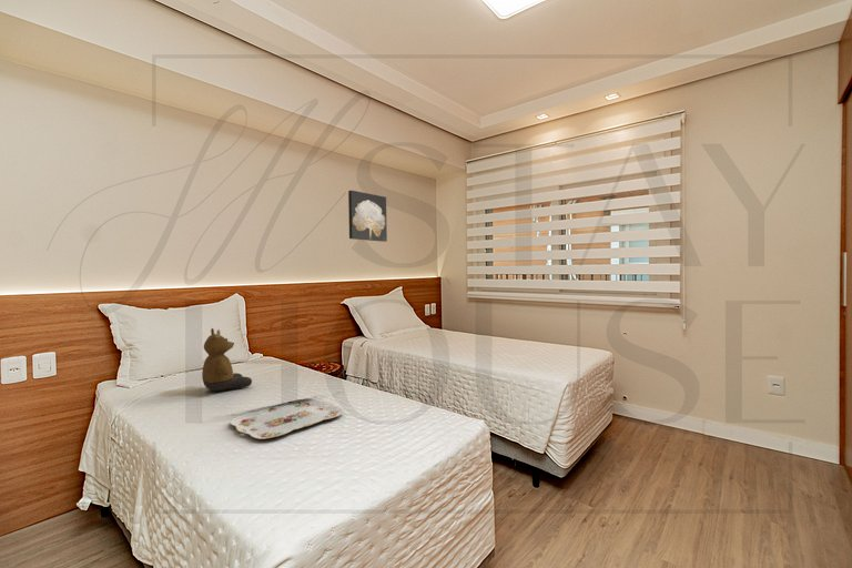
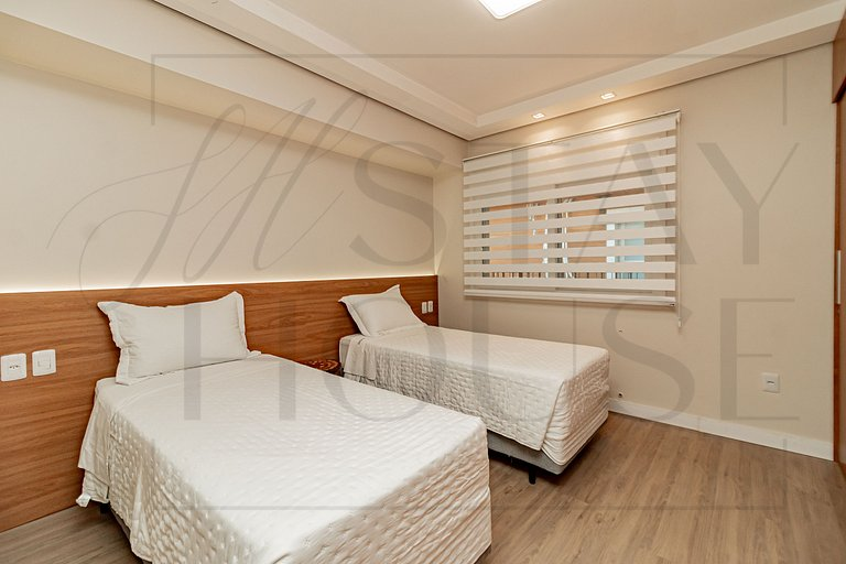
- serving tray (288, 417)
- wall art (368, 216)
- bear (225, 357)
